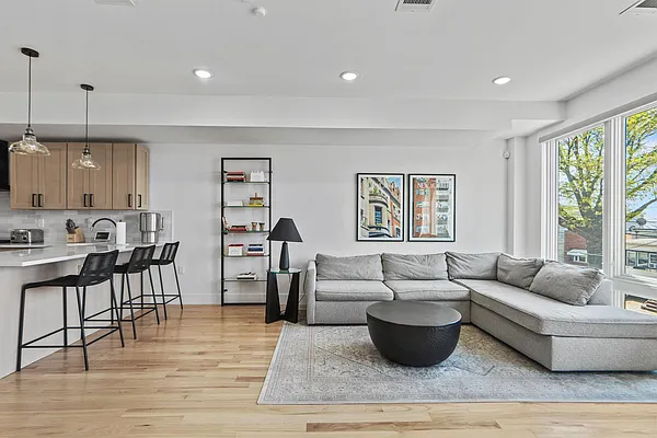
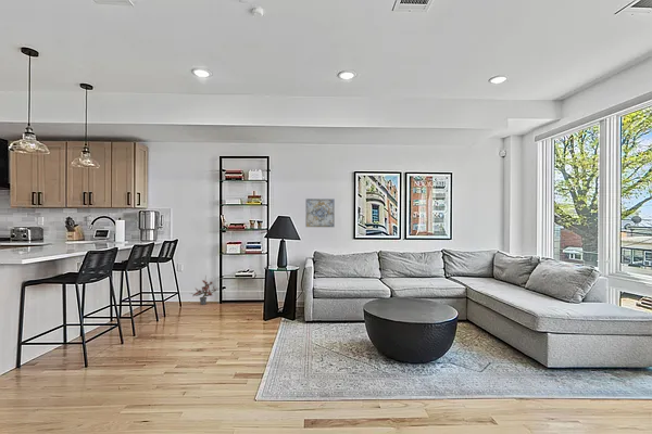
+ wall art (319, 213)
+ potted plant (204, 290)
